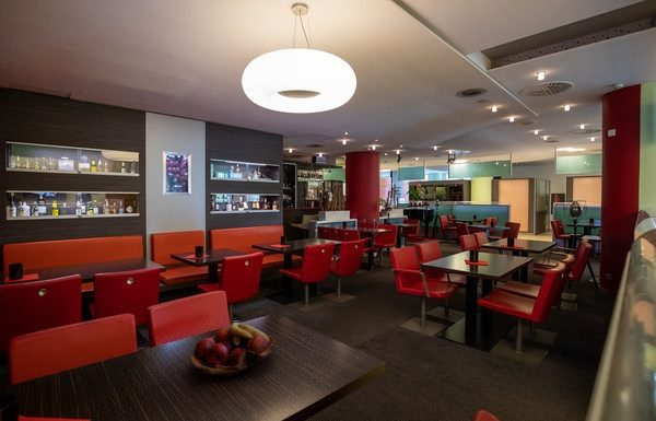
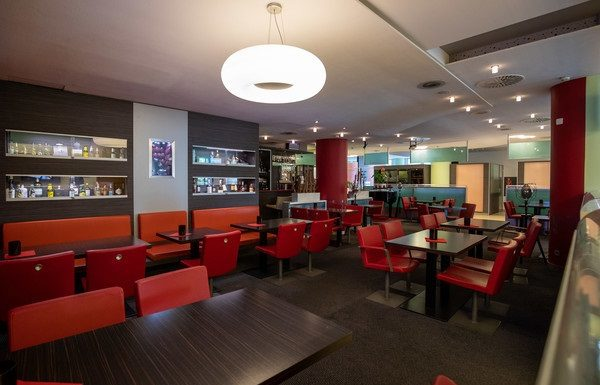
- fruit basket (235, 344)
